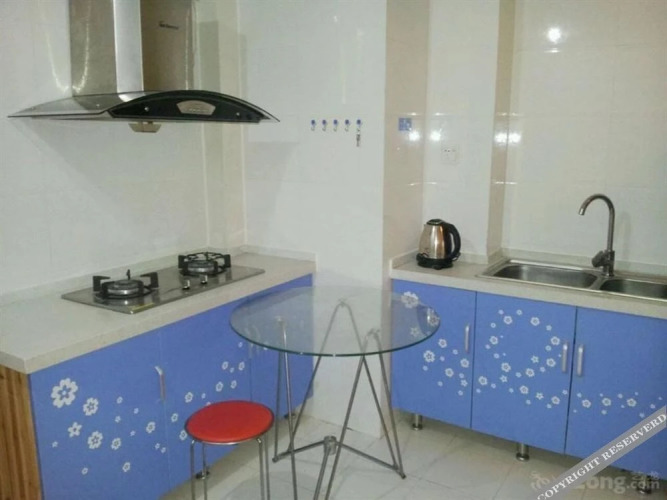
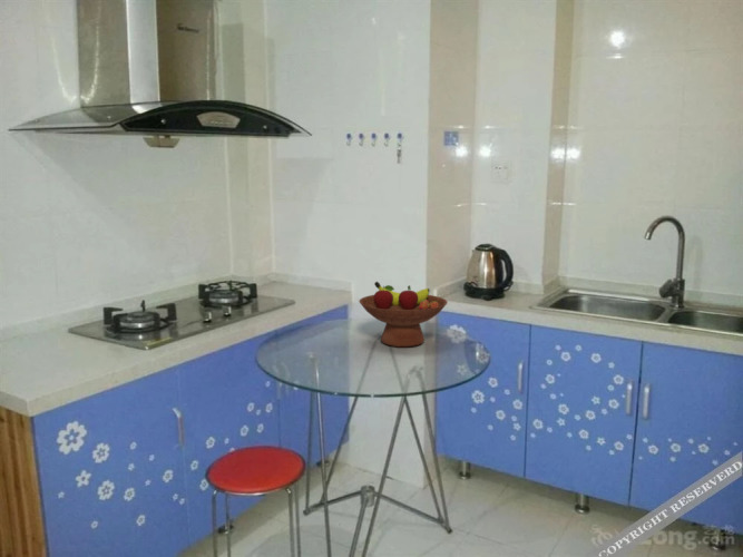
+ fruit bowl (402, 313)
